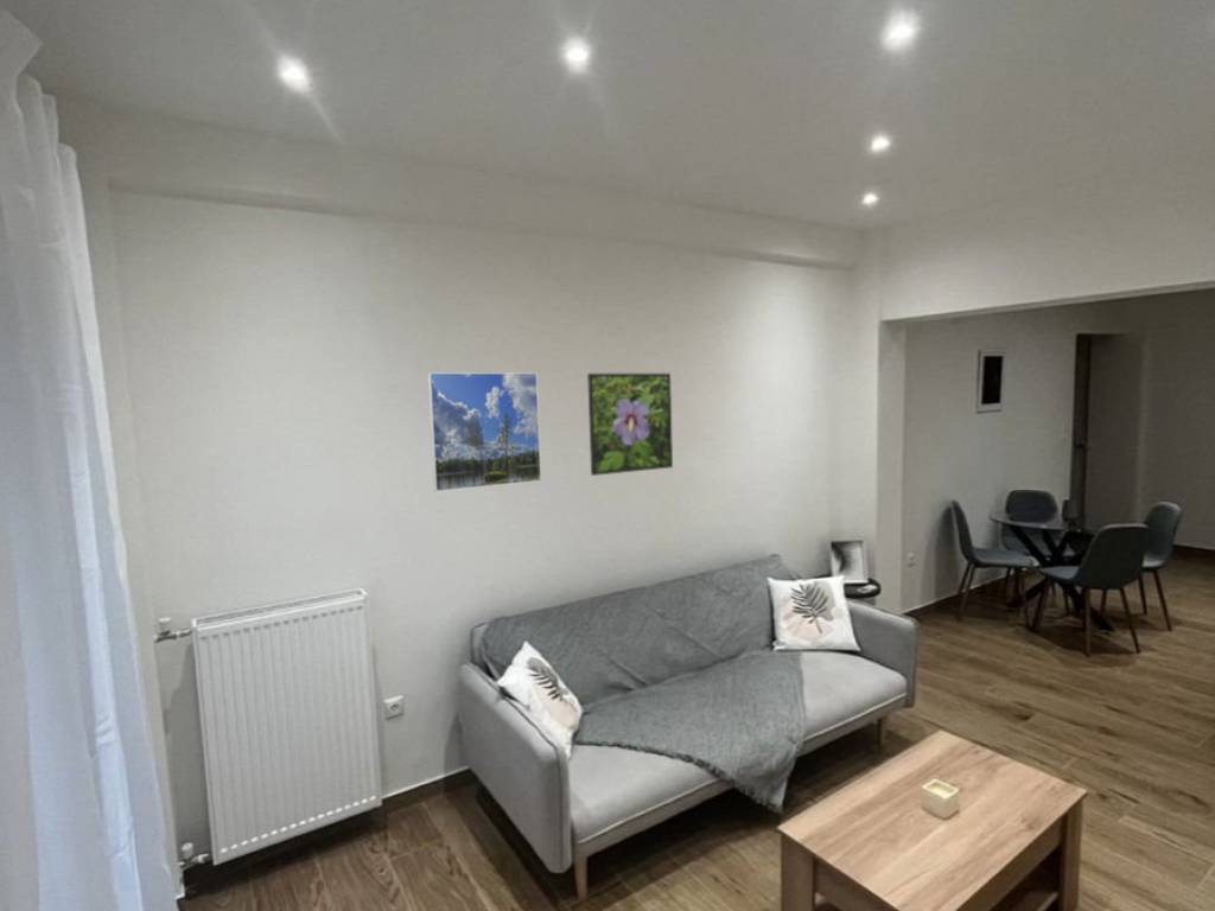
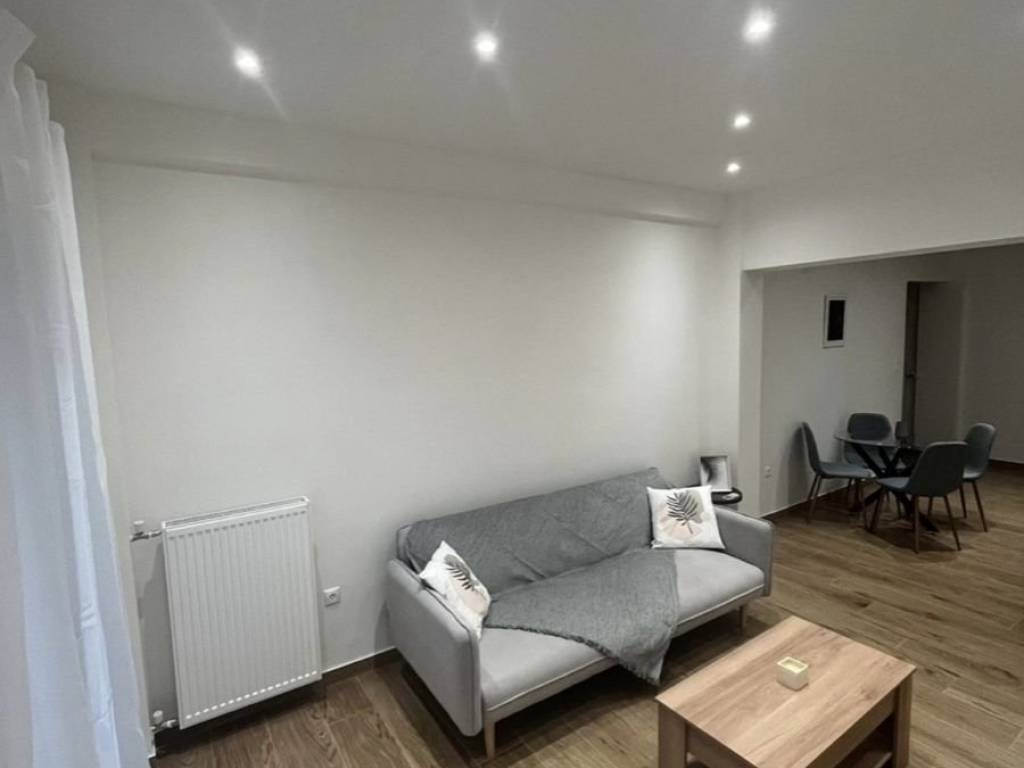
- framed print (631, 422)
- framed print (486, 429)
